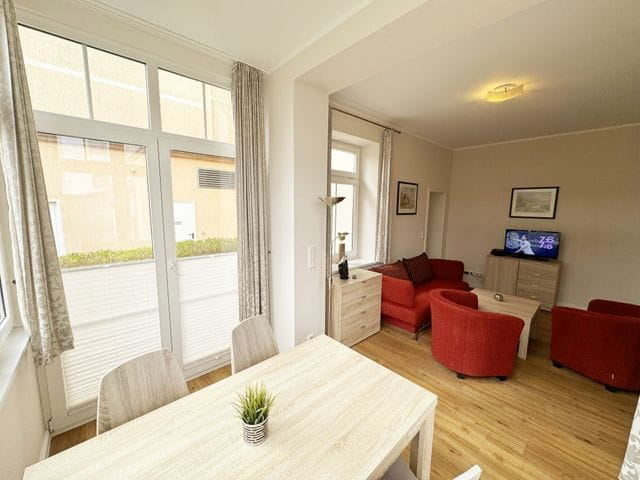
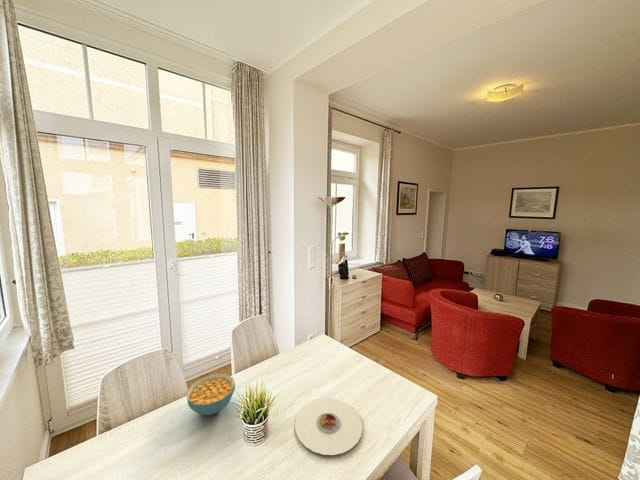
+ plate (328, 421)
+ cereal bowl (212, 398)
